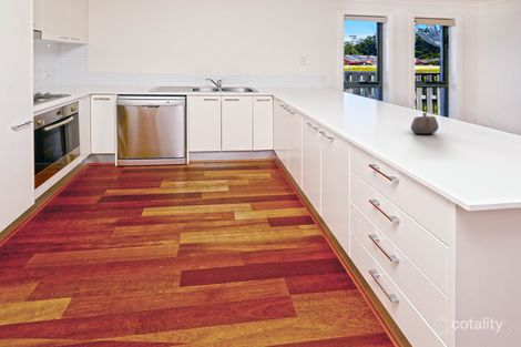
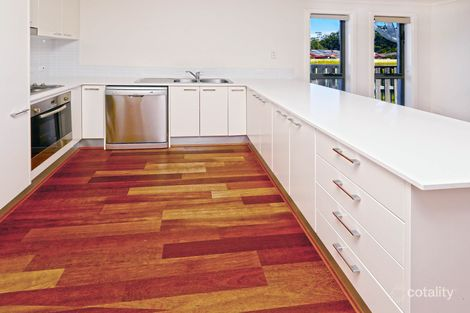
- teapot (423, 123)
